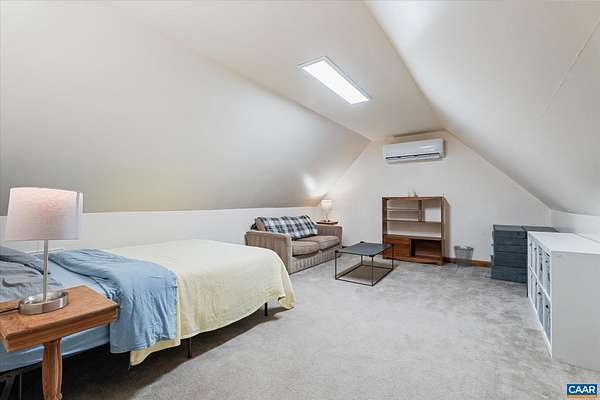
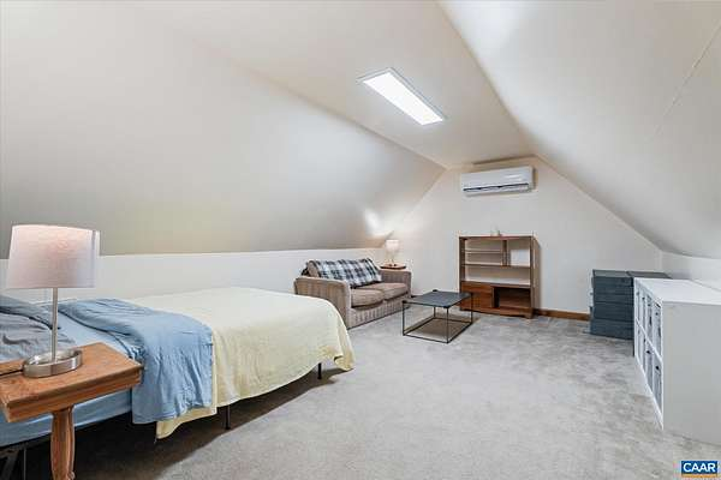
- wastebasket (463, 256)
